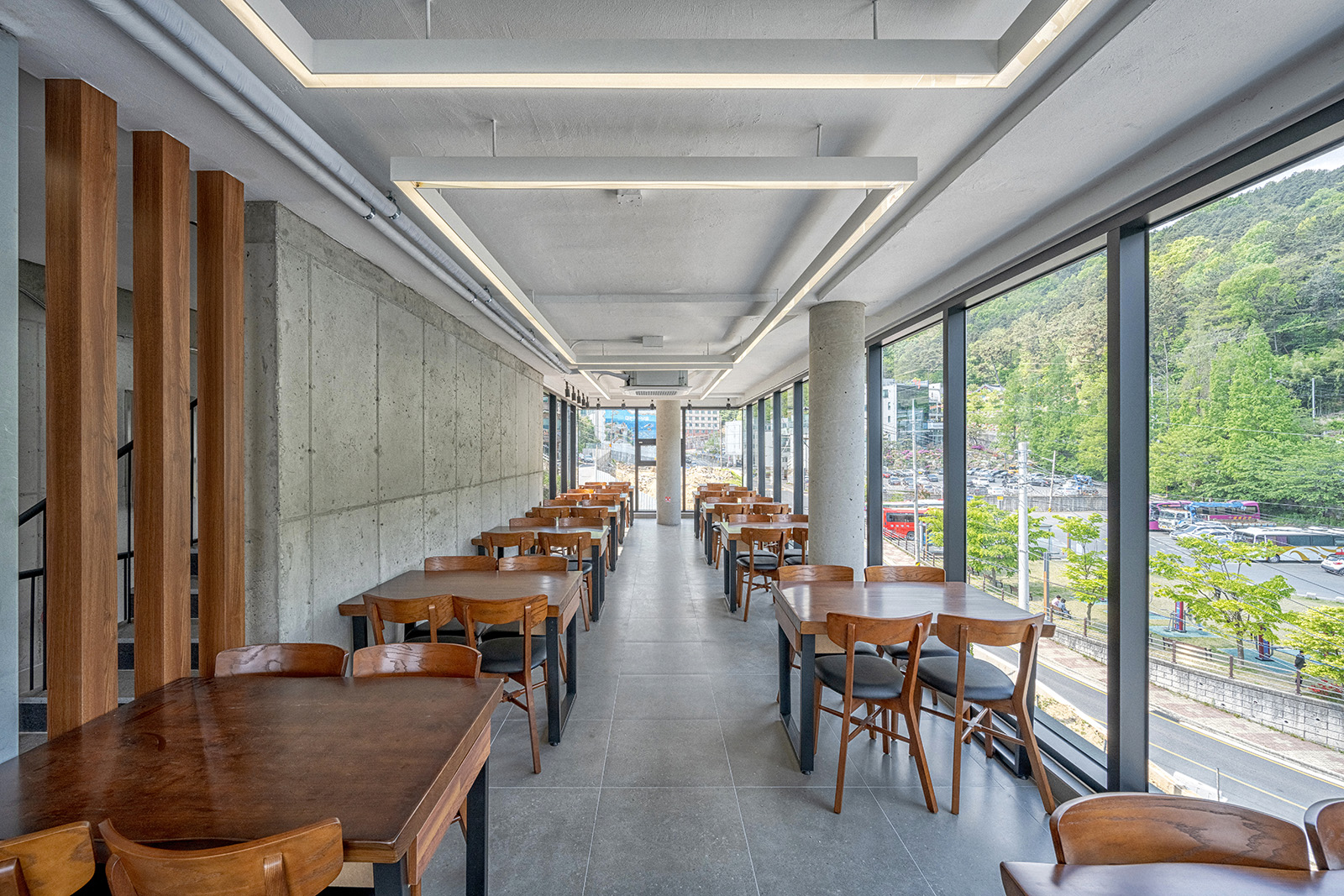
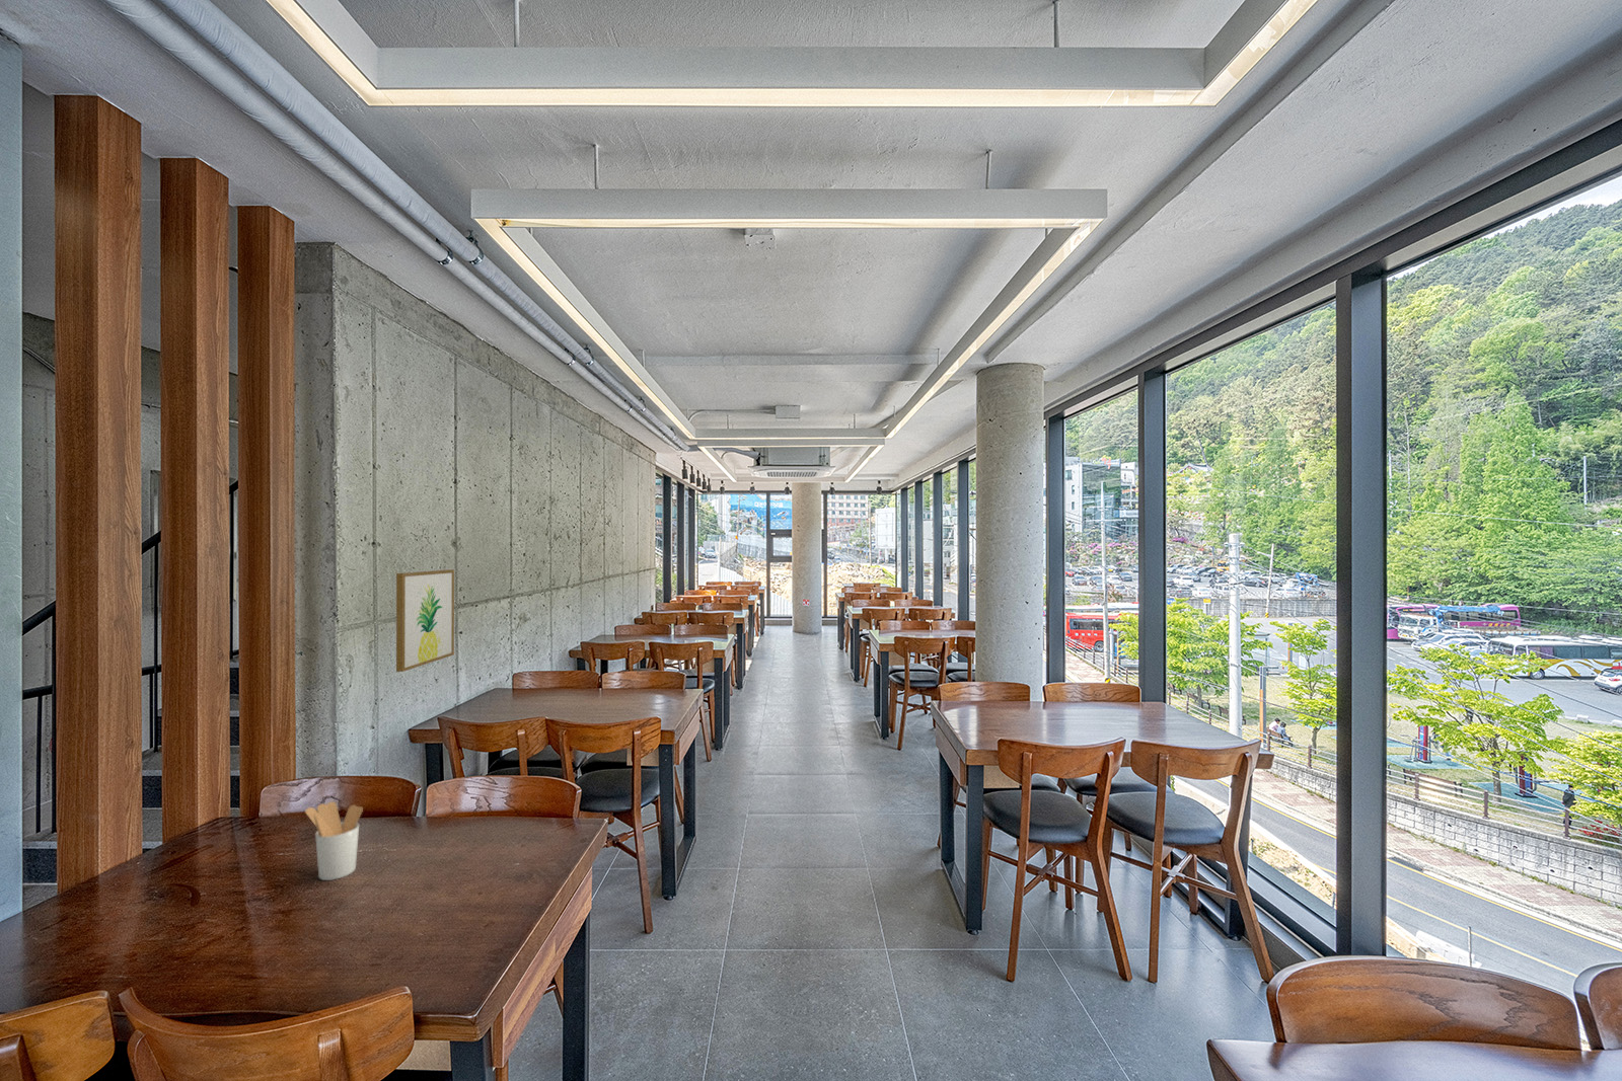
+ utensil holder (332, 837)
+ wall art (427, 617)
